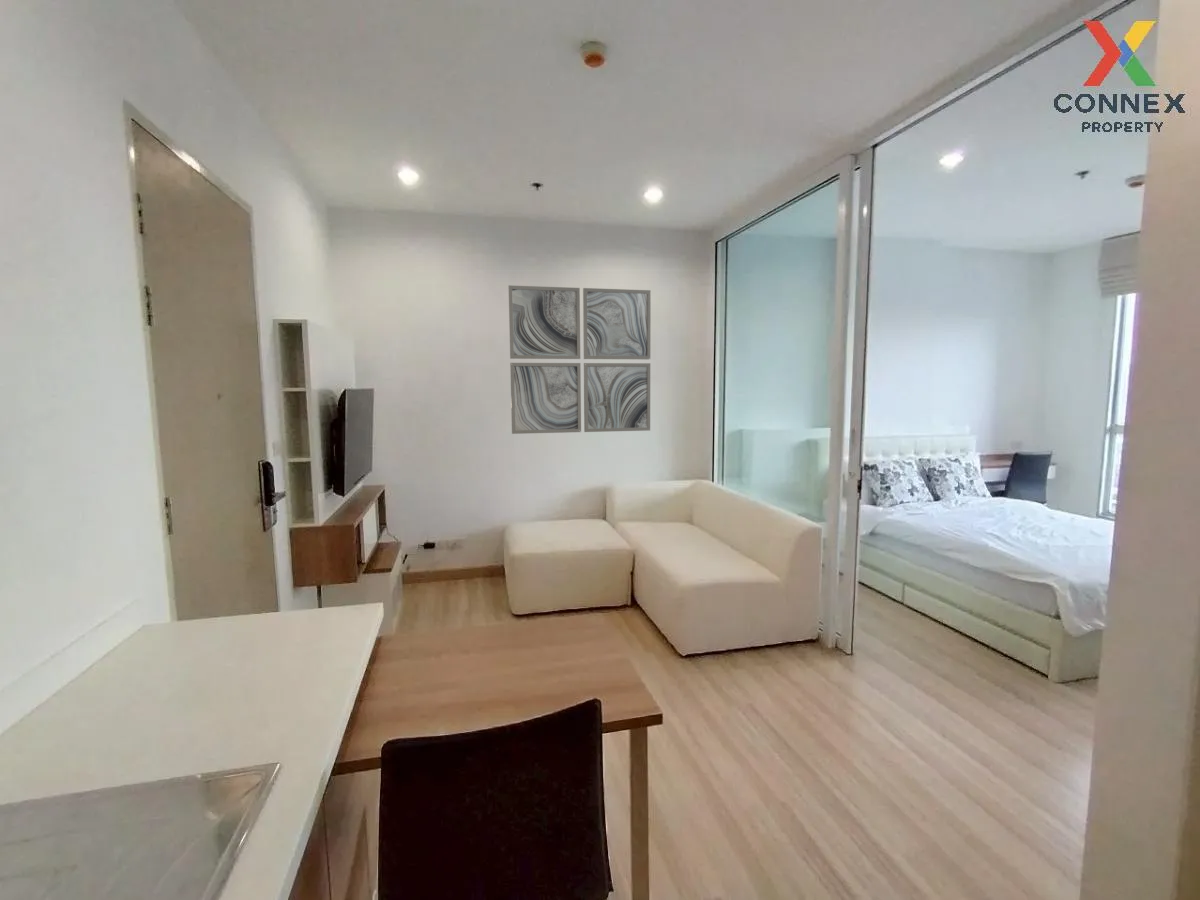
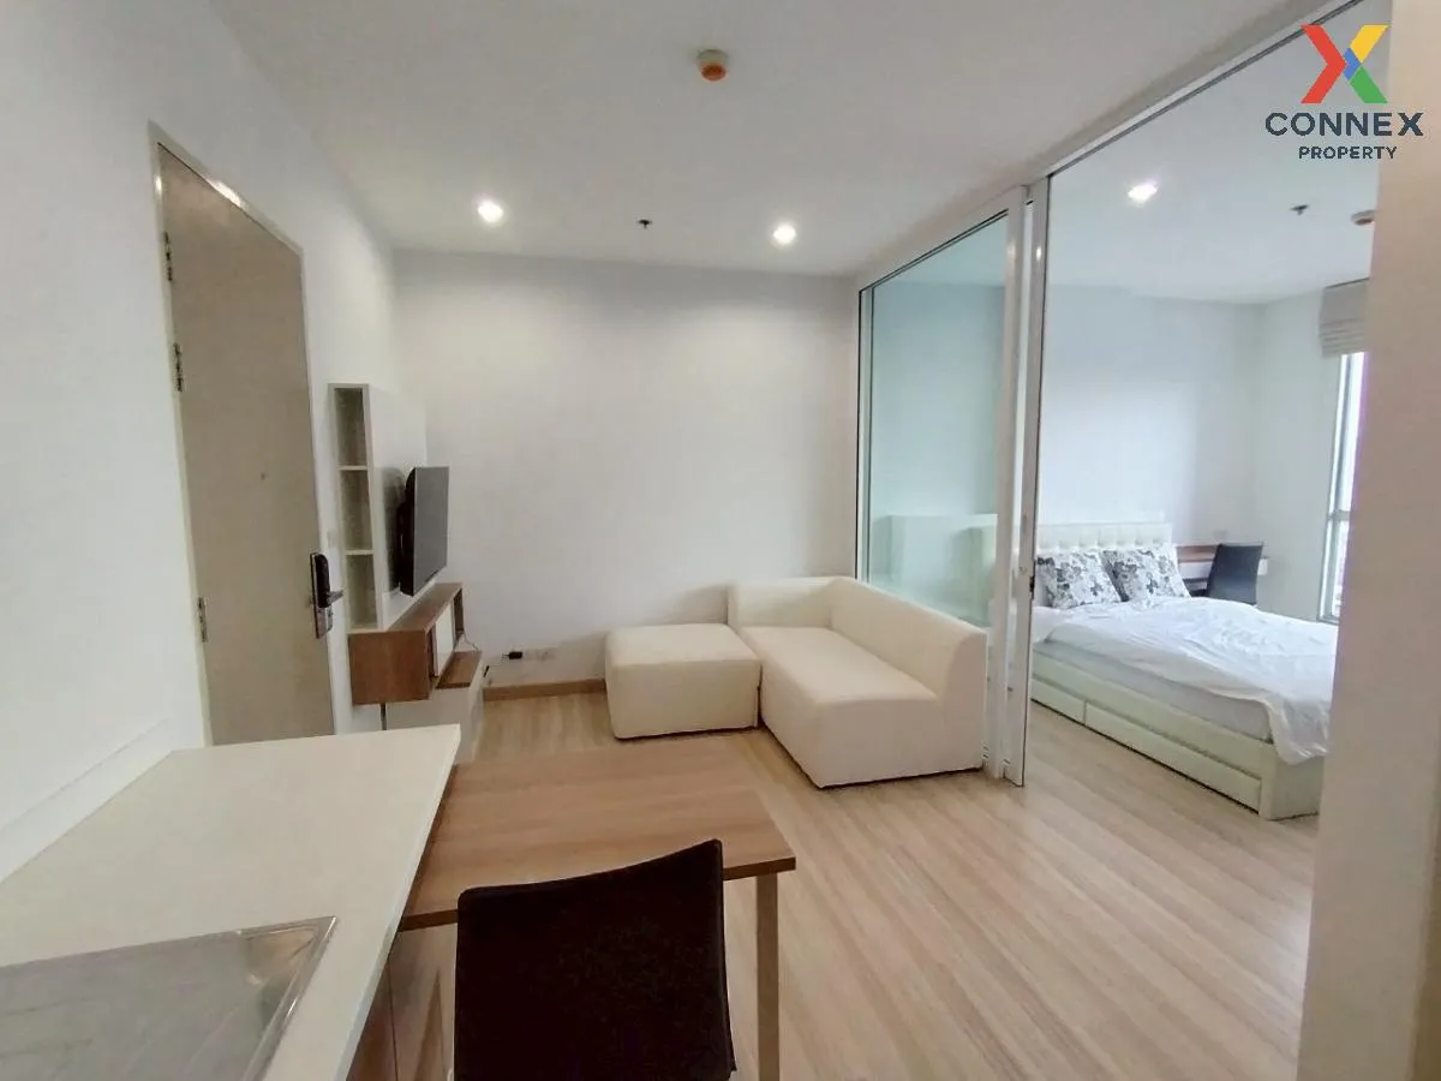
- wall art (584, 363)
